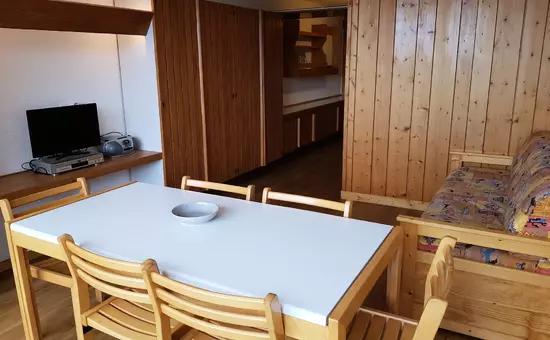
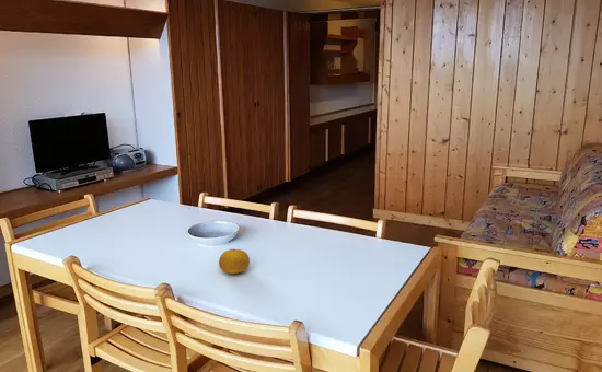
+ fruit (233, 260)
